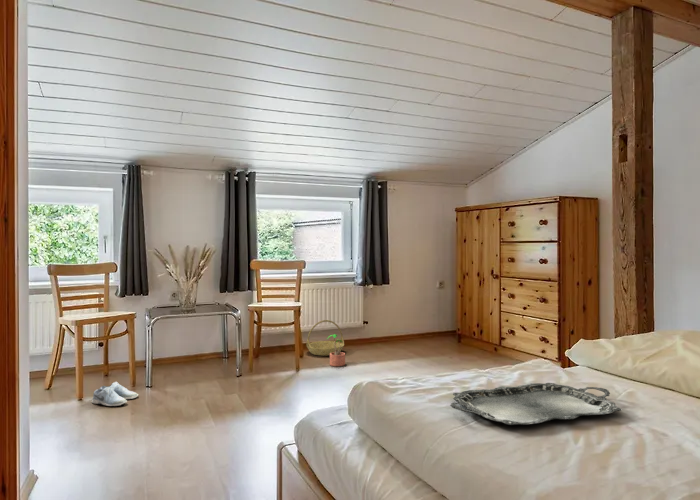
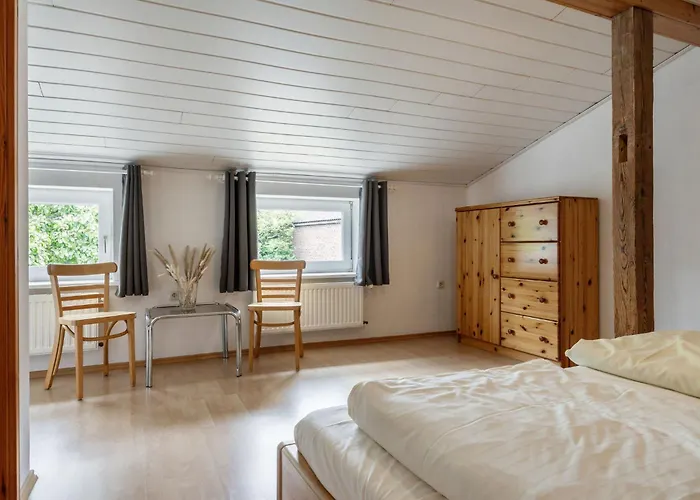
- shoe (116, 392)
- serving tray (532, 401)
- potted plant (335, 349)
- basket (325, 341)
